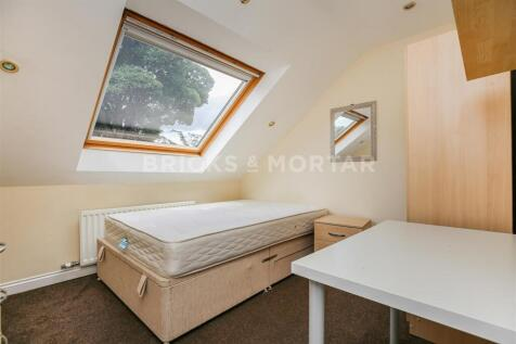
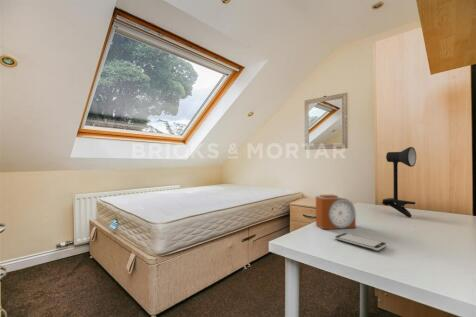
+ alarm clock (334, 210)
+ smartphone (359, 241)
+ desk lamp (397, 181)
